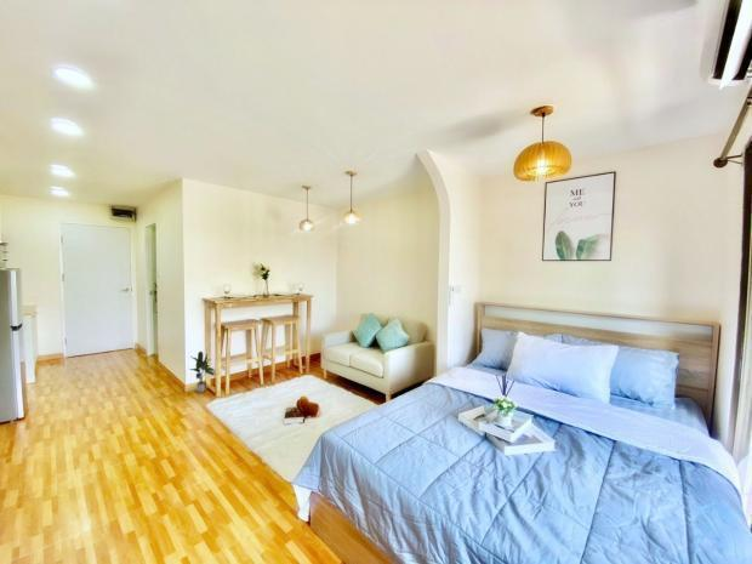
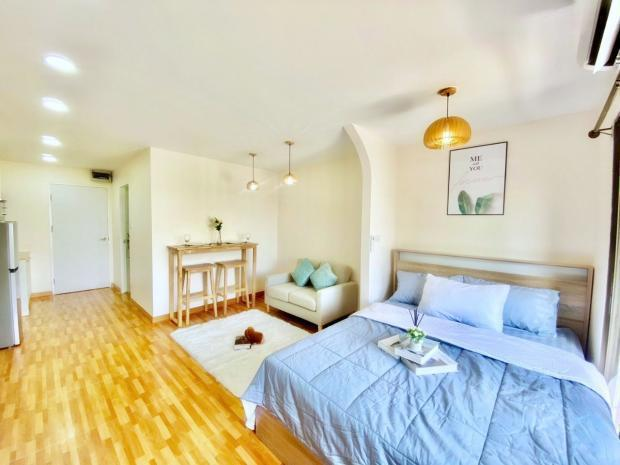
- potted plant (201, 372)
